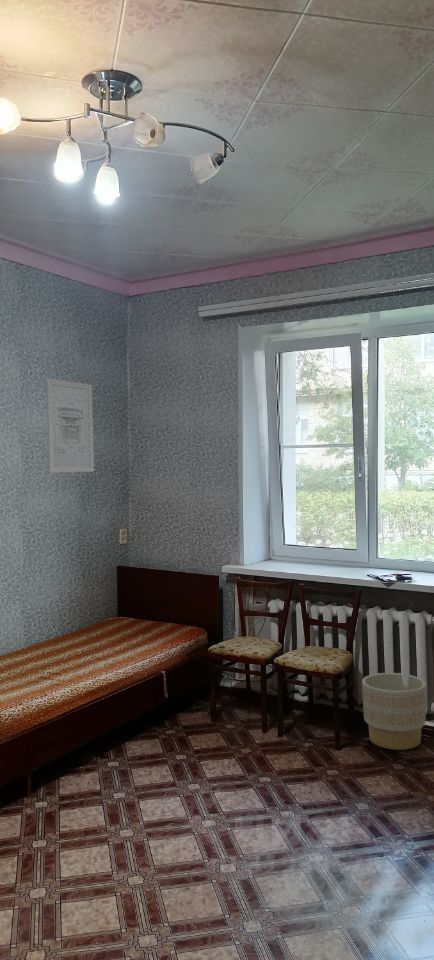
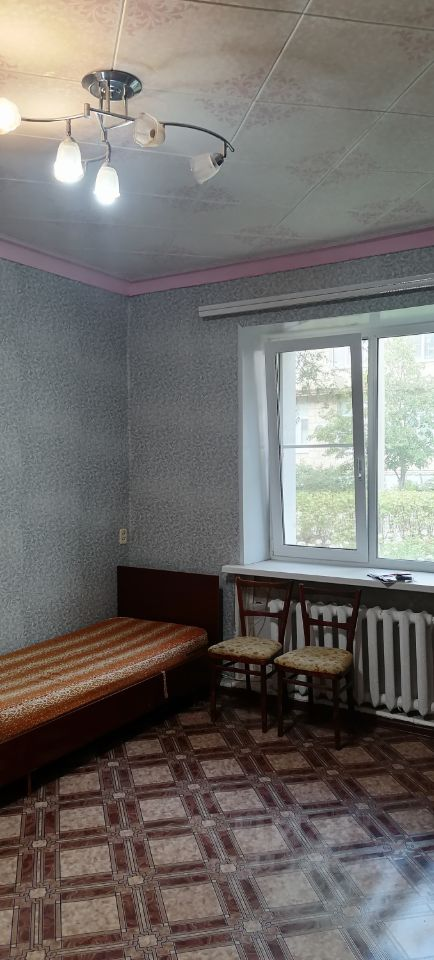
- planter (394, 711)
- wall art (70, 426)
